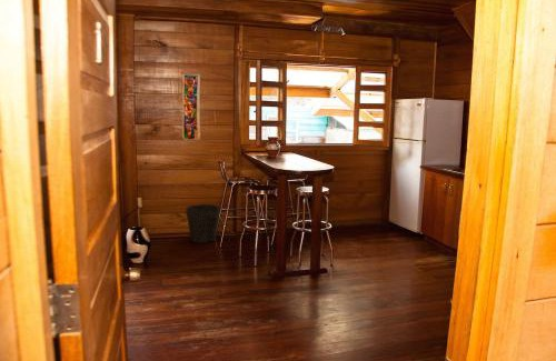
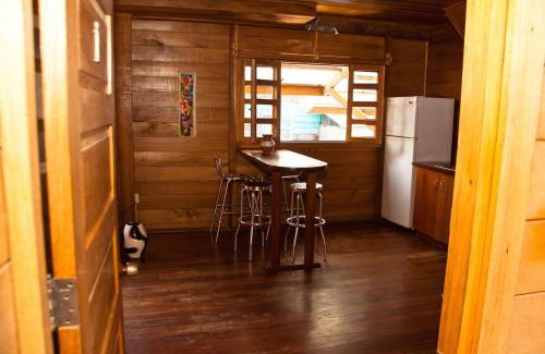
- waste bin (202, 223)
